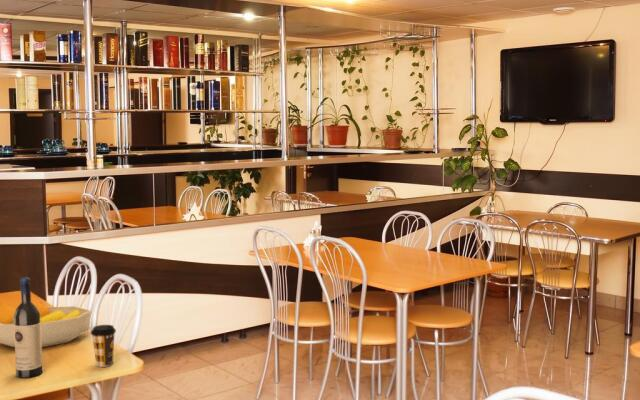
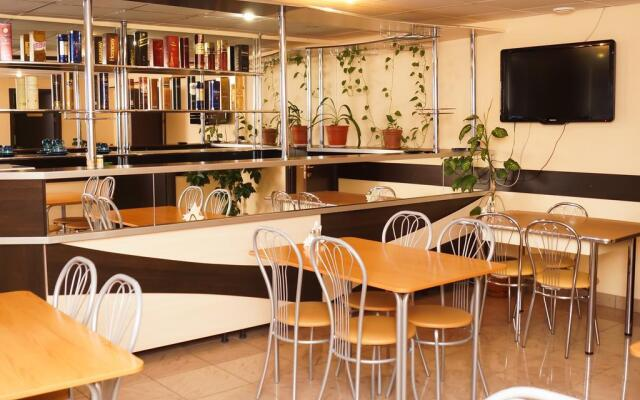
- wine bottle (27, 325)
- fruit bowl (40, 322)
- coffee cup (103, 345)
